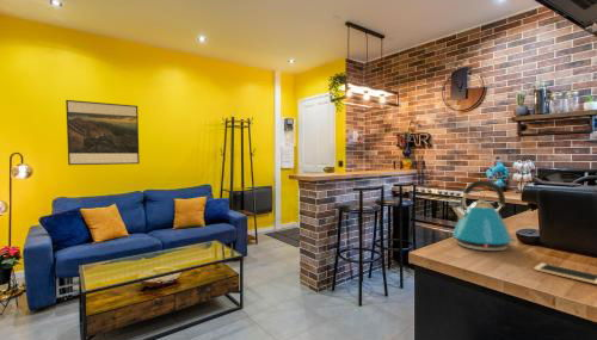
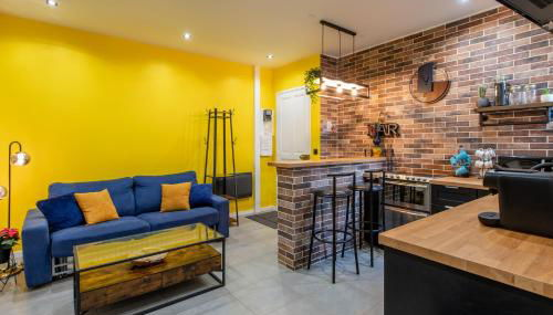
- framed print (104, 134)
- kettle (482, 212)
- cell phone (570, 273)
